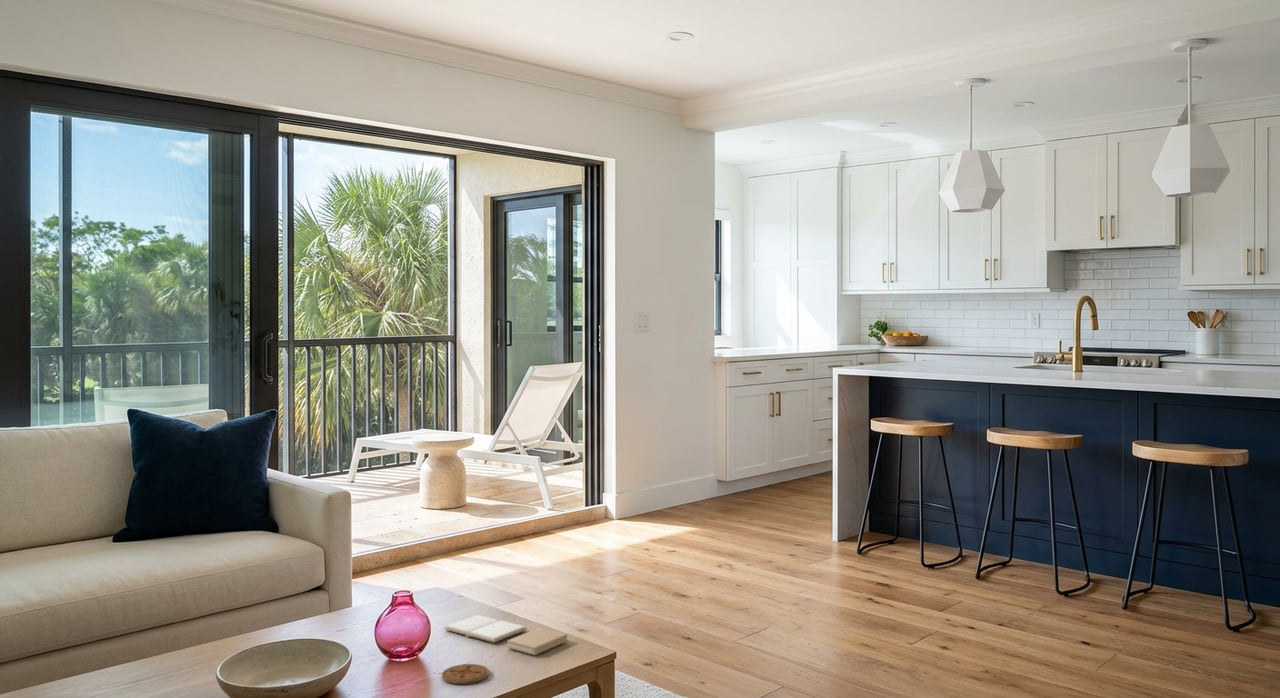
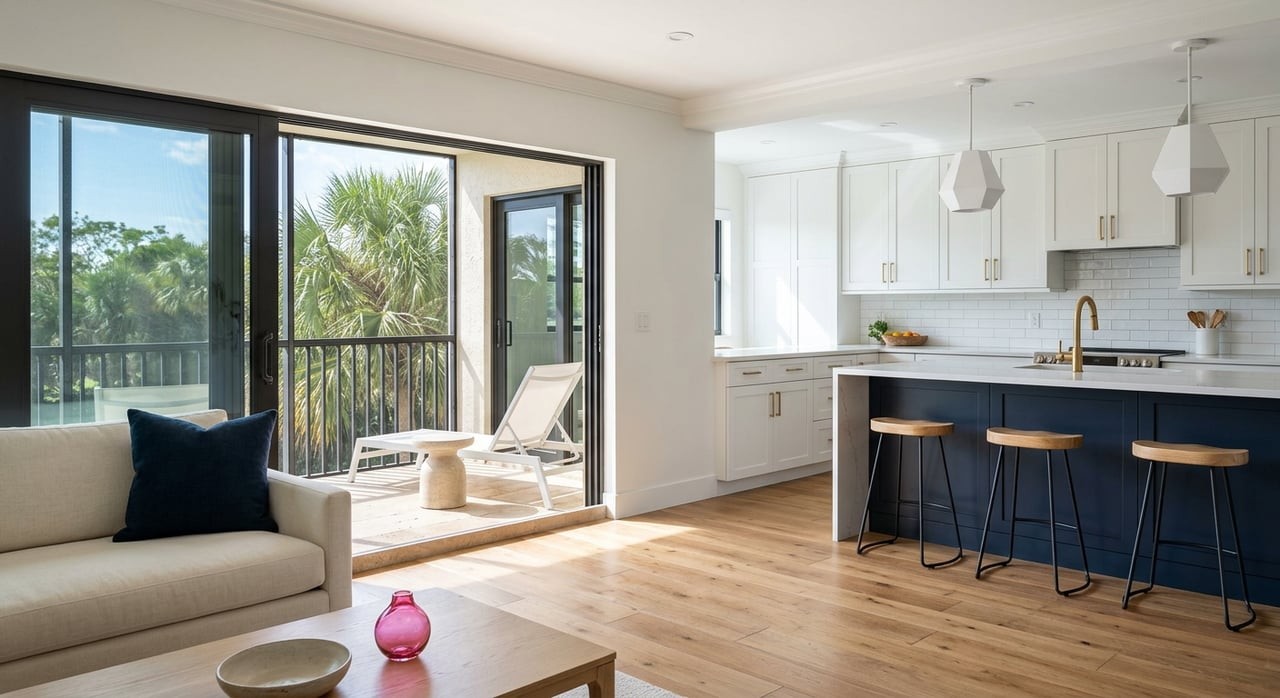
- book (504, 632)
- coaster (465, 673)
